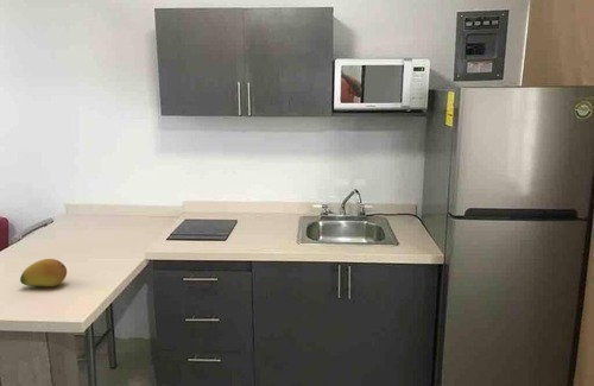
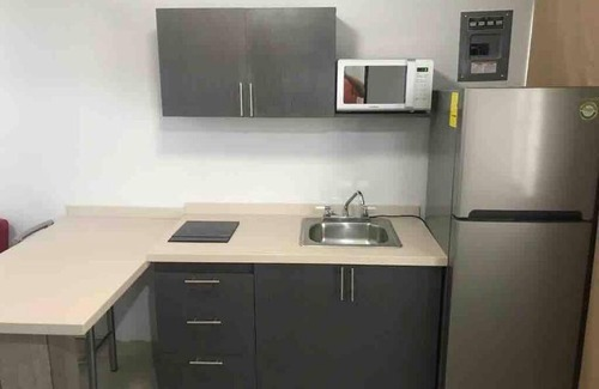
- fruit (44, 272)
